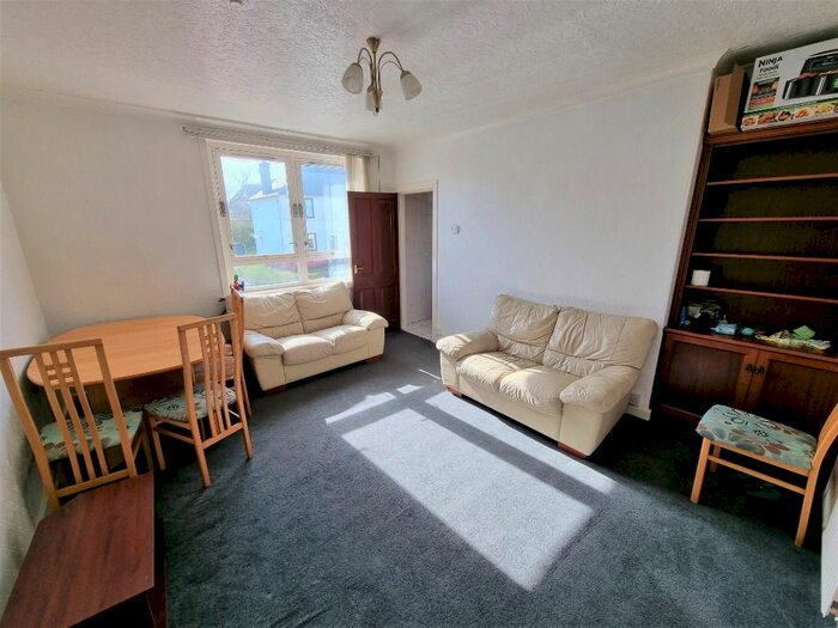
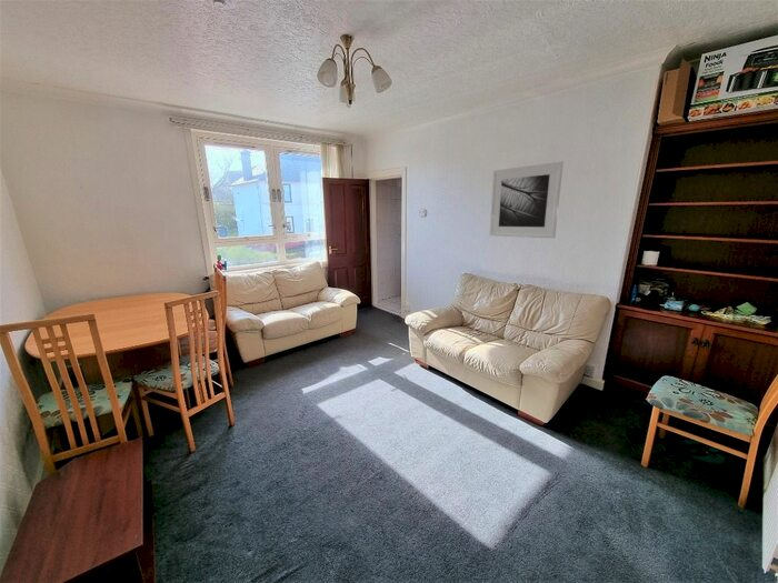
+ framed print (522, 202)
